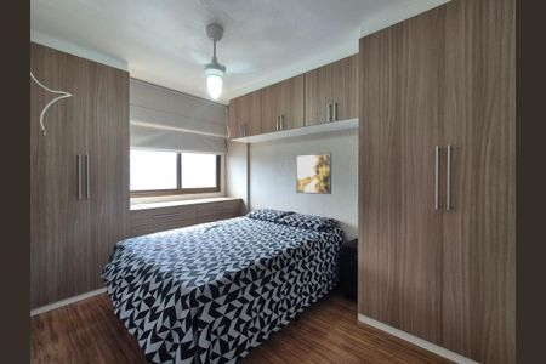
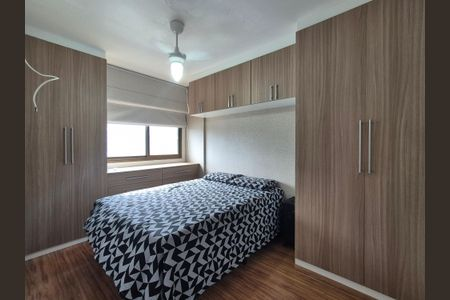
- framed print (313, 174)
